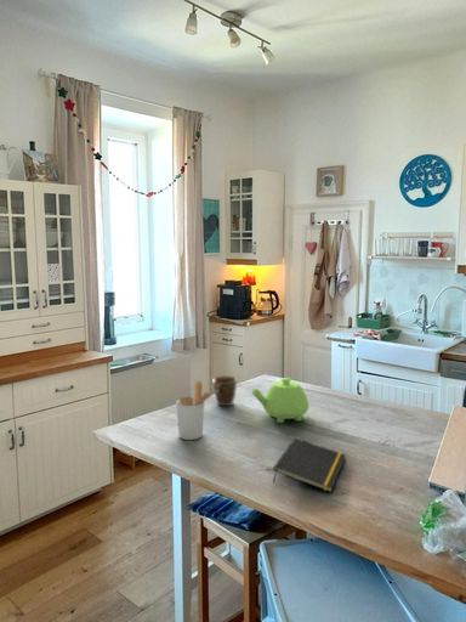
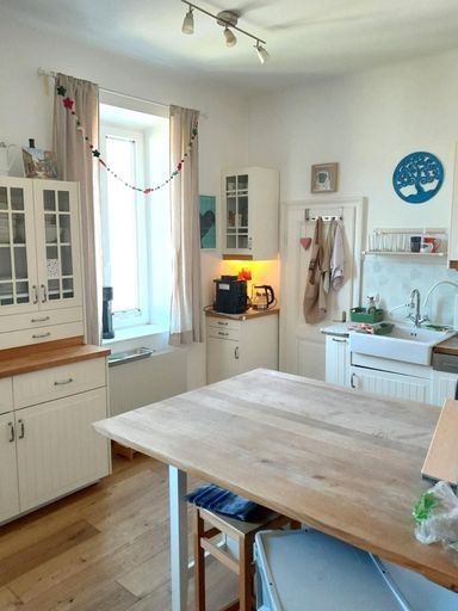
- notepad (311, 462)
- teapot (279, 398)
- utensil holder (197, 411)
- mug (223, 391)
